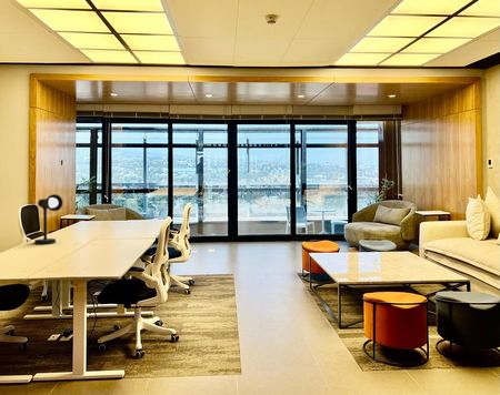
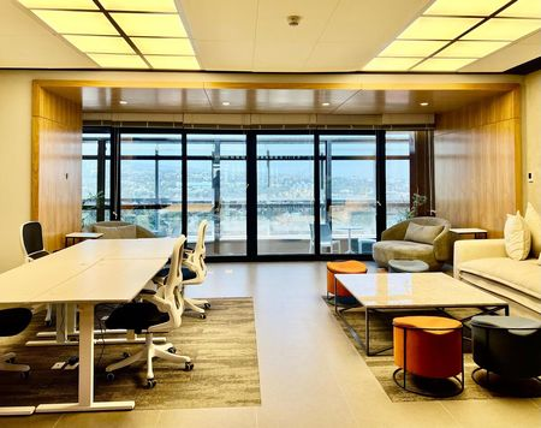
- desk lamp (46, 219)
